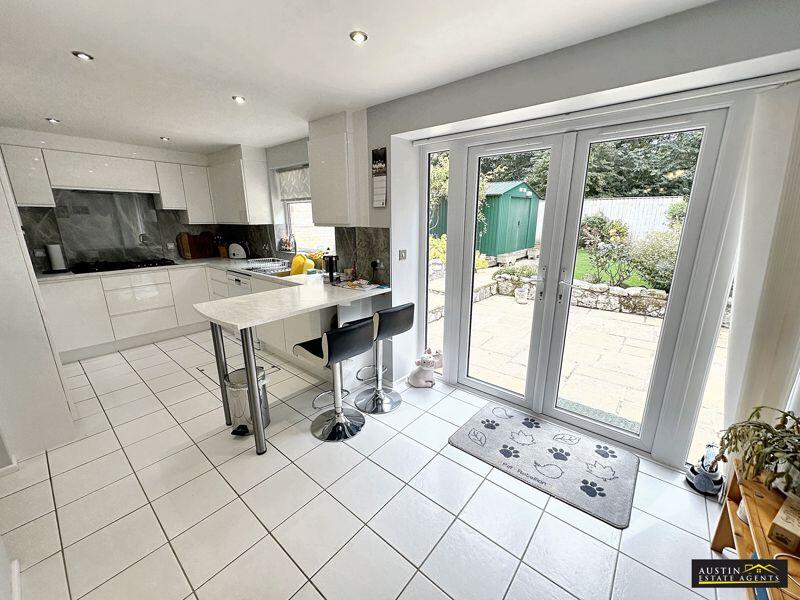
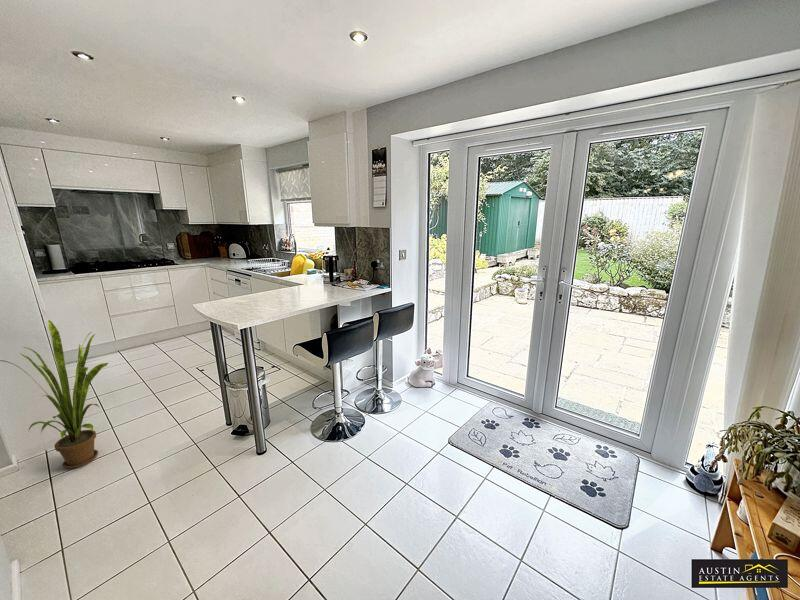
+ house plant (60, 397)
